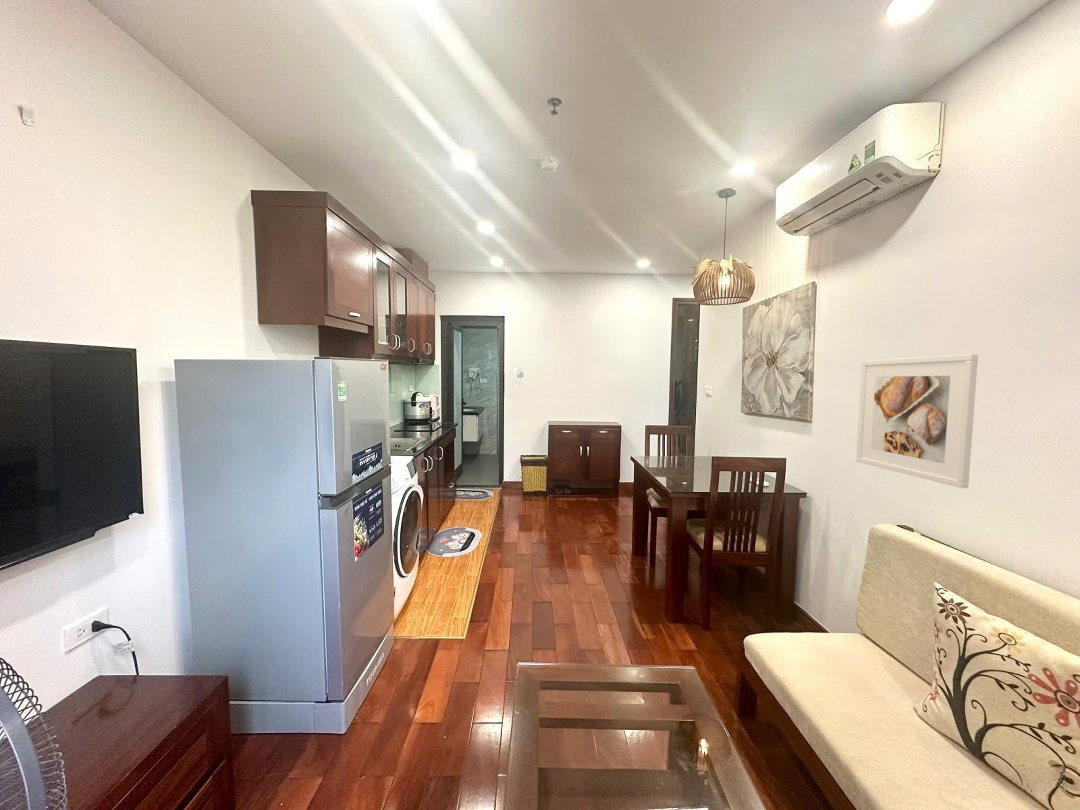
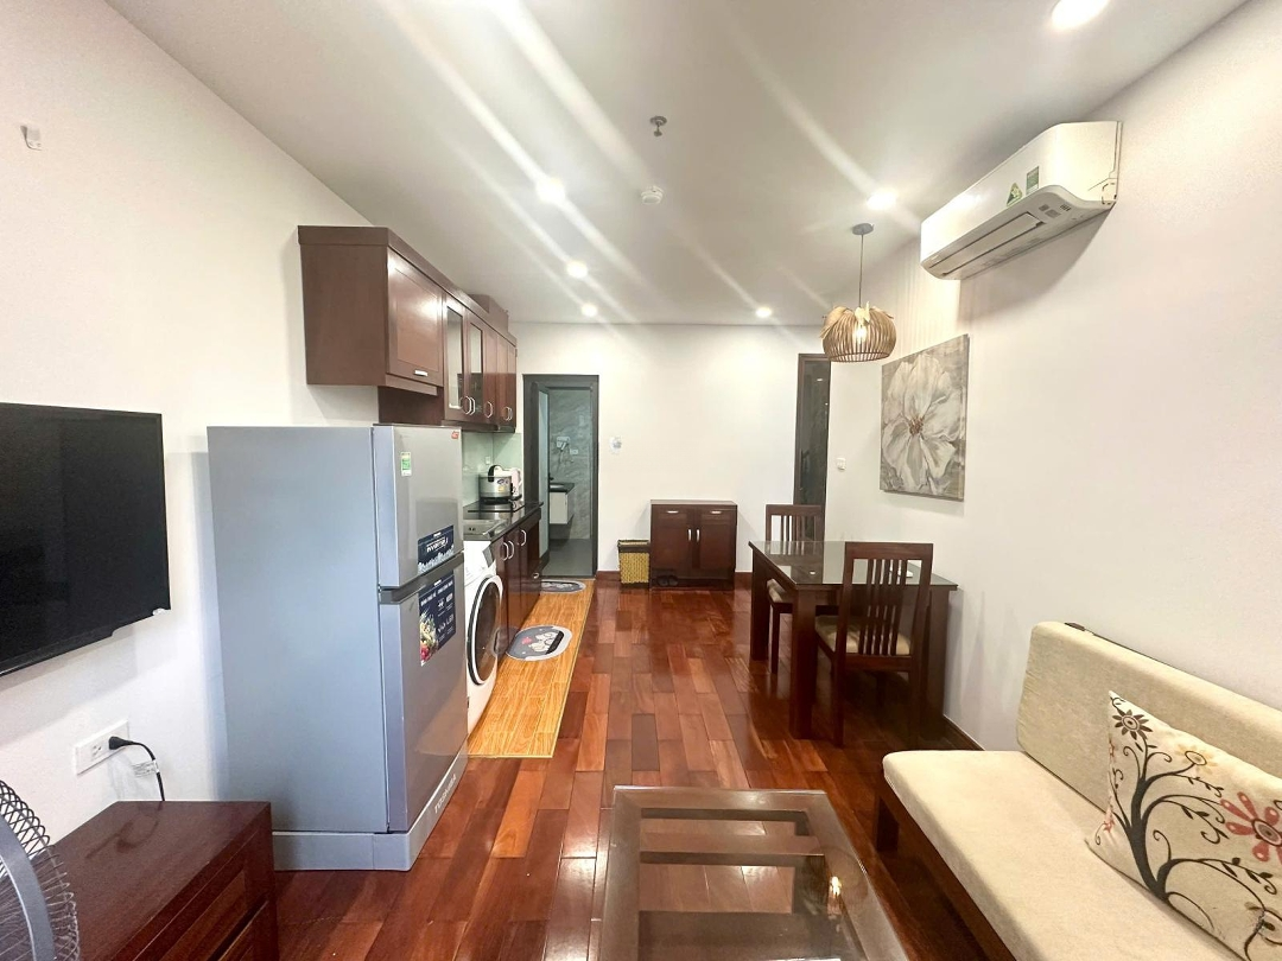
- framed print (907, 416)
